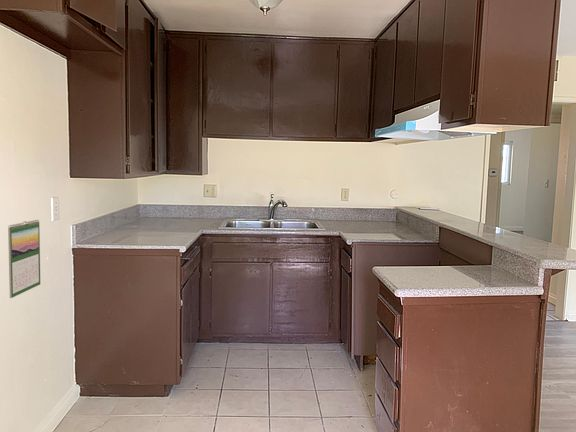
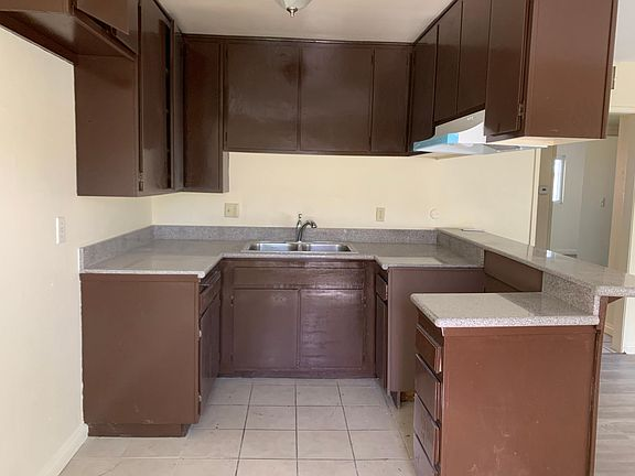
- calendar (25, 256)
